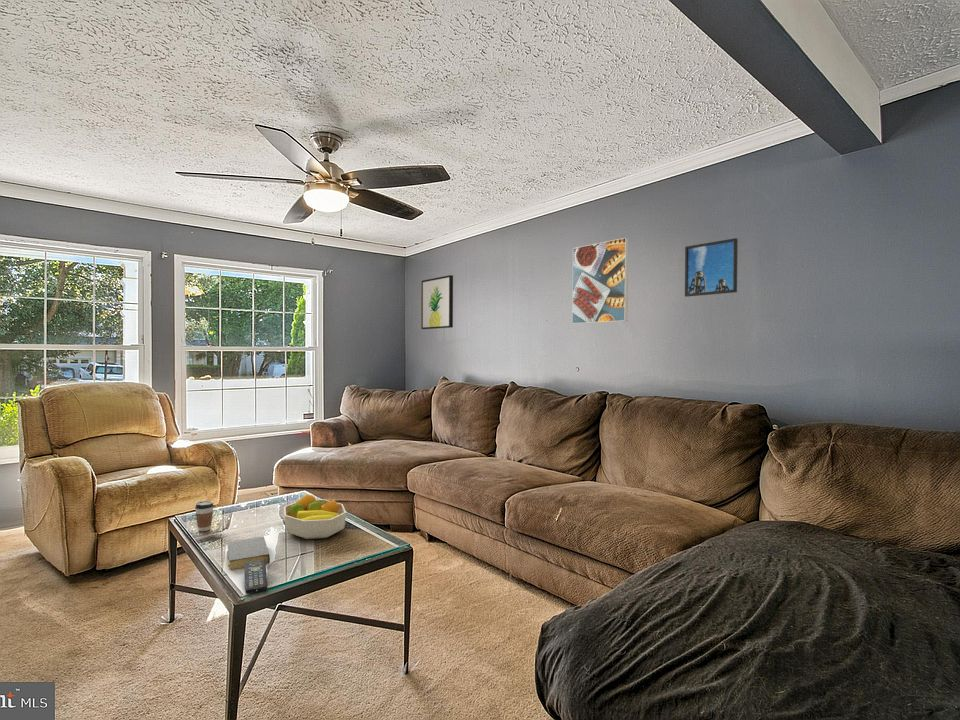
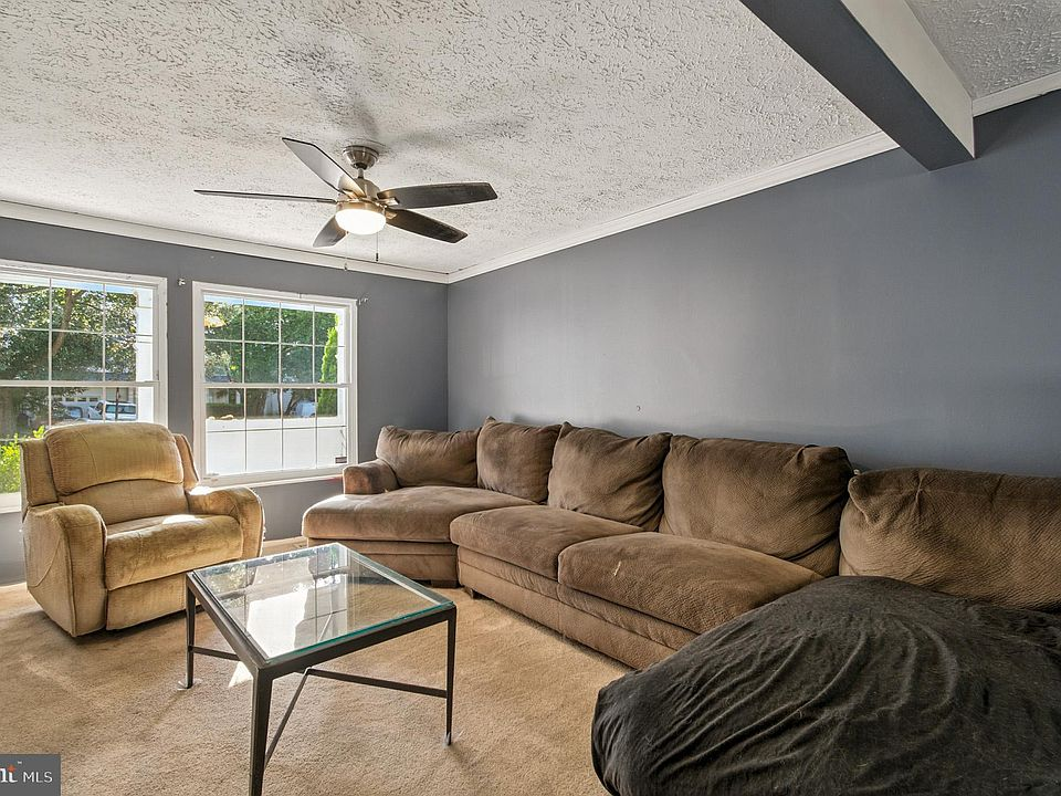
- remote control (255, 574)
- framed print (598, 282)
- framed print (710, 268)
- wall art (436, 303)
- fruit bowl (314, 515)
- coffee cup (204, 516)
- bible (247, 550)
